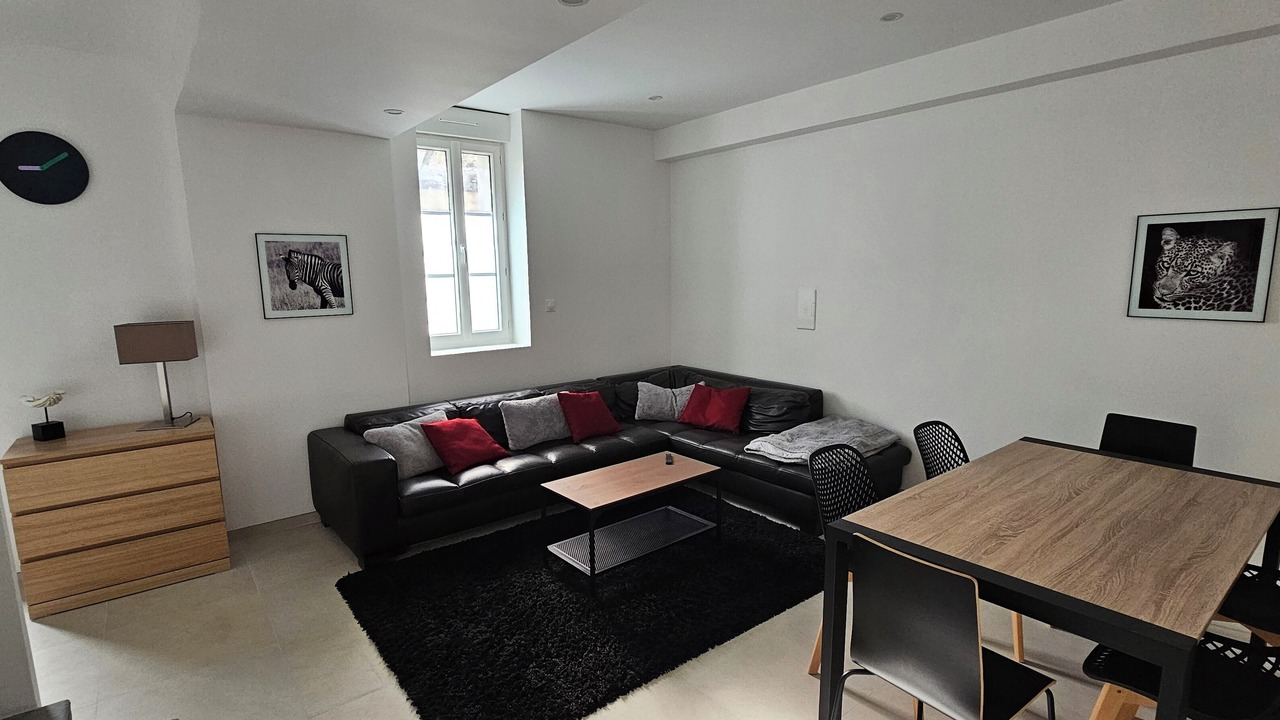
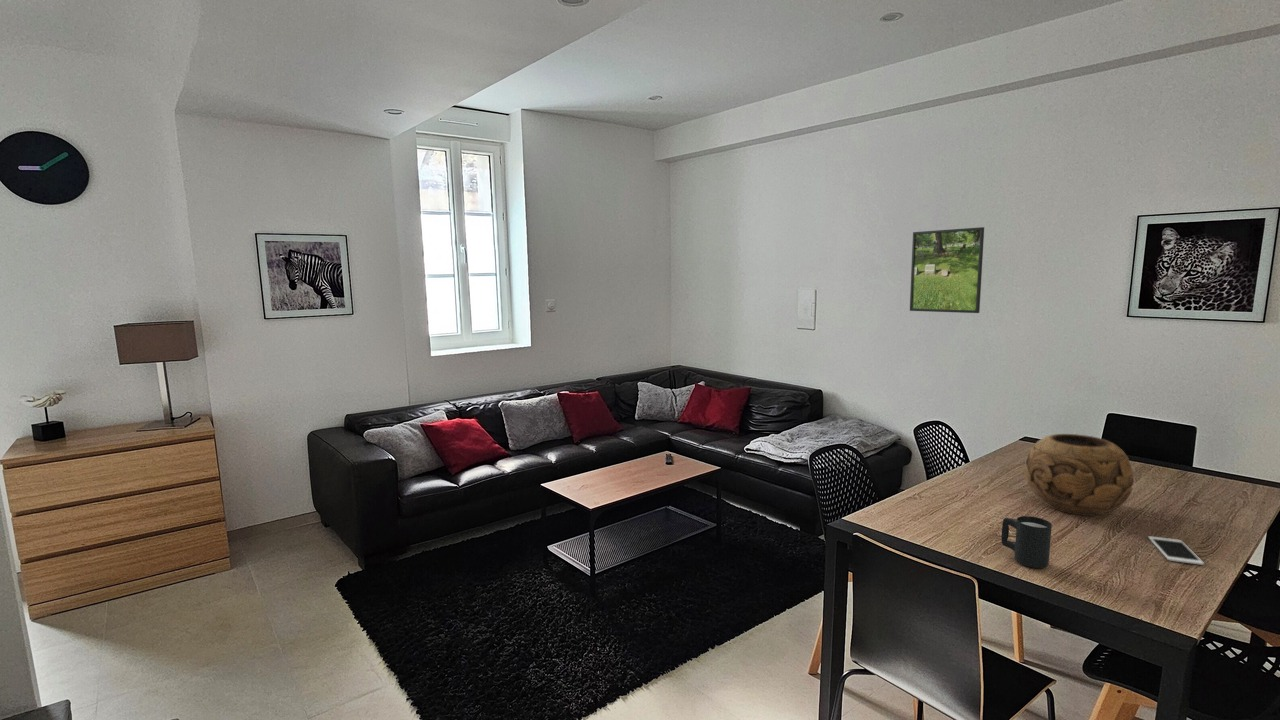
+ cell phone (1174, 549)
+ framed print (945, 271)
+ mug (1025, 539)
+ decorative bowl (1077, 473)
